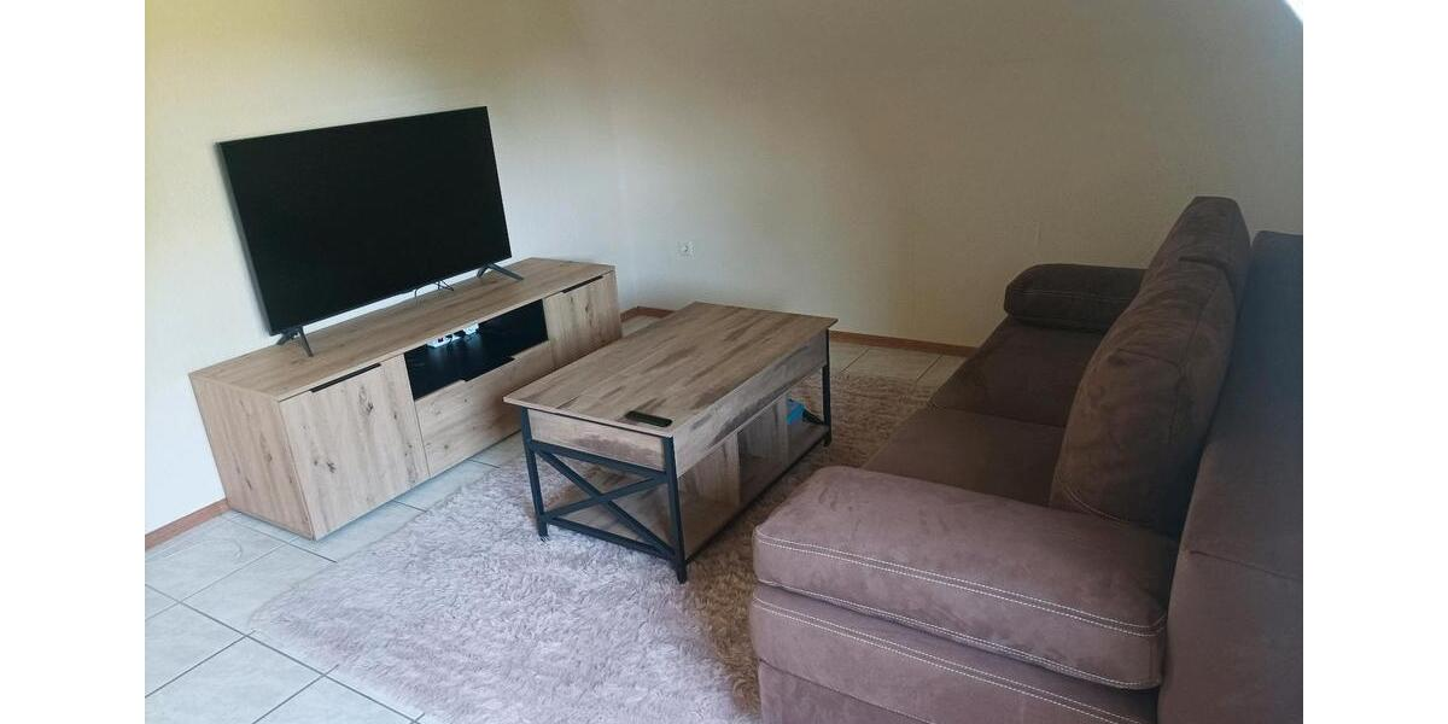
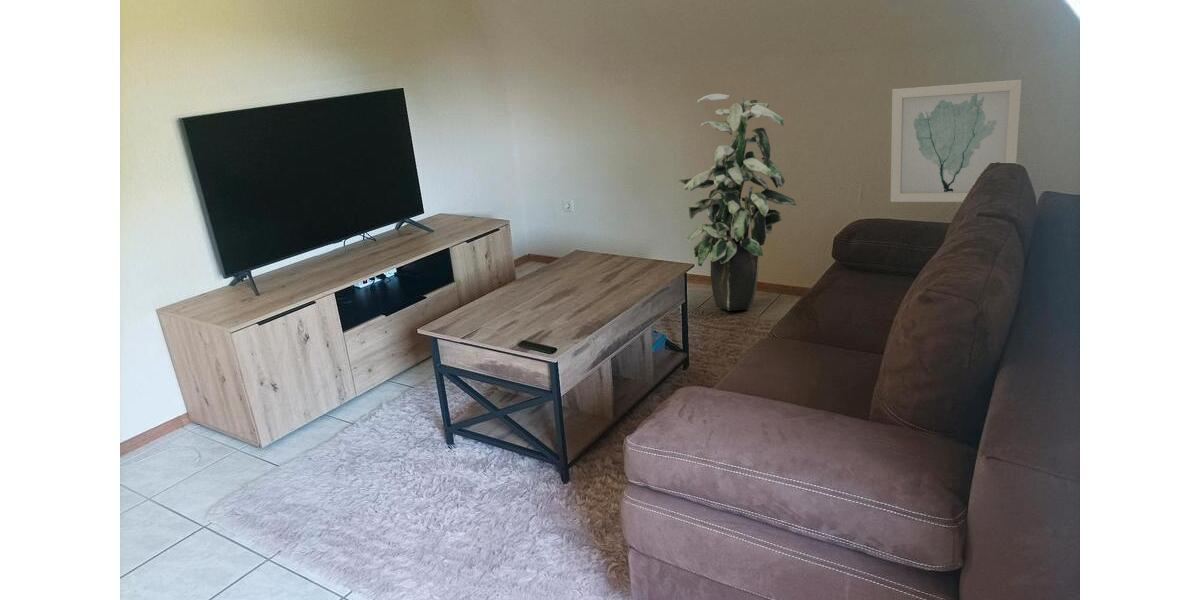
+ indoor plant (732, 203)
+ wall art (951, 144)
